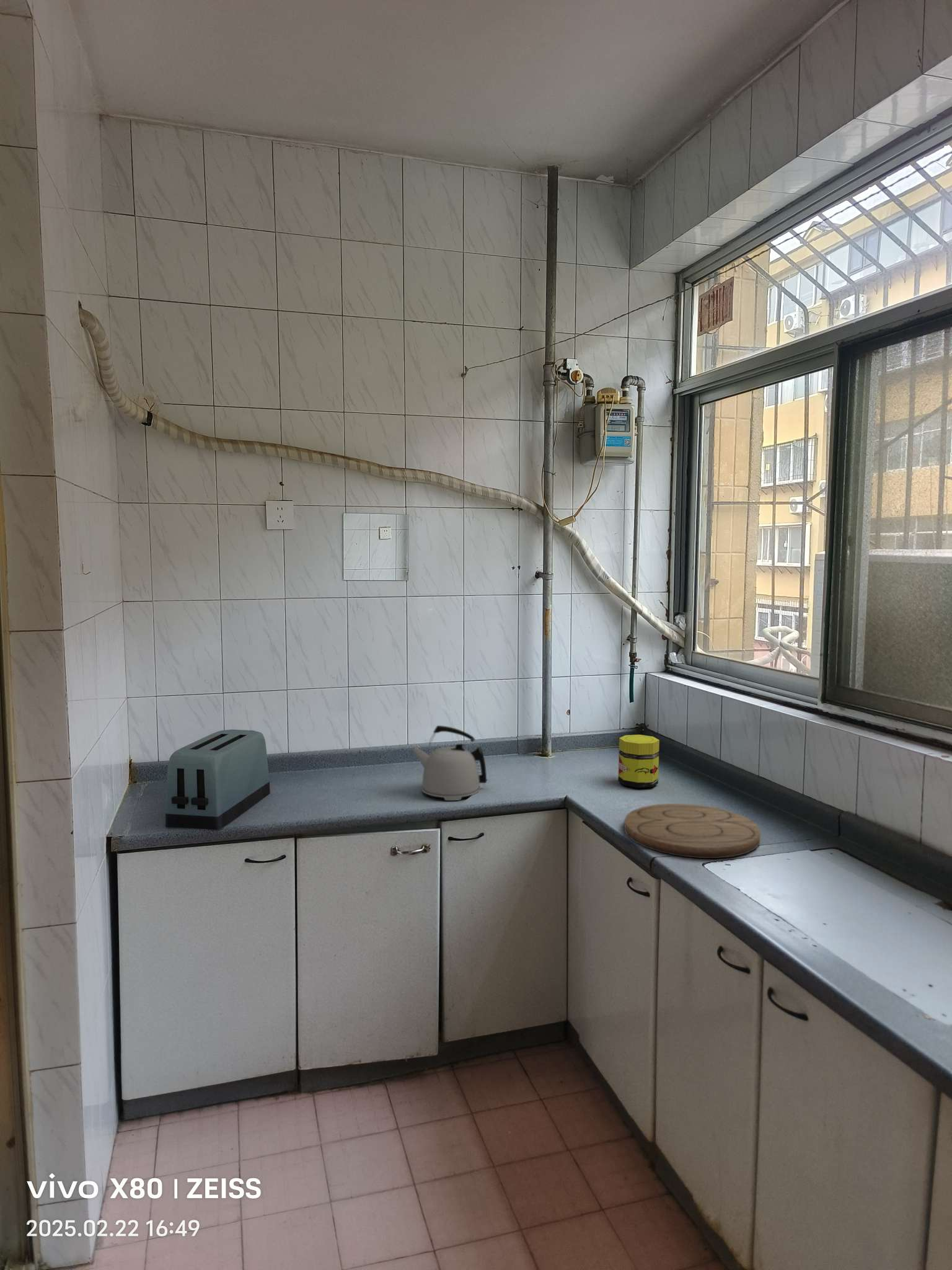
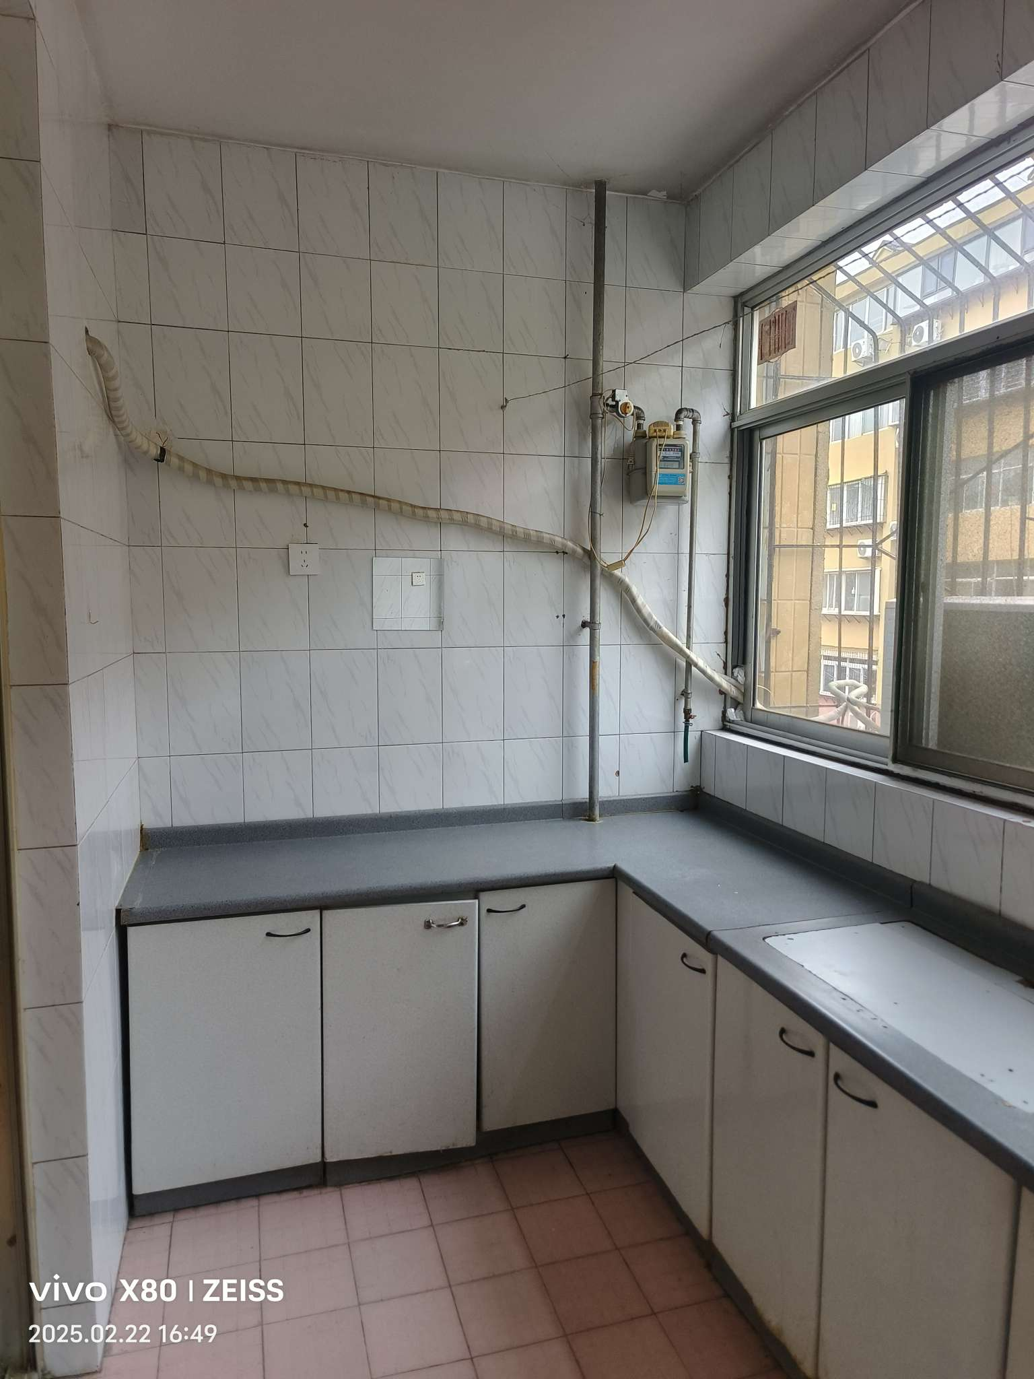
- kettle (449, 758)
- jar (638, 762)
- toaster (219, 775)
- cutting board (690, 828)
